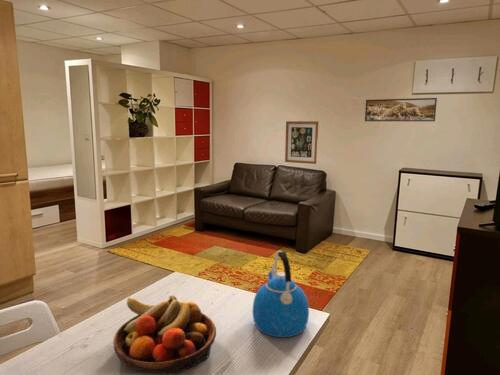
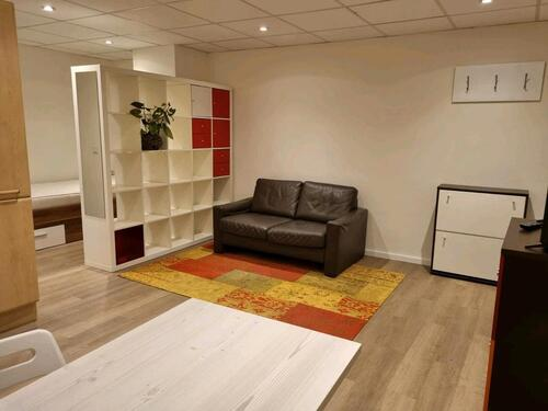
- fruit bowl (164, 328)
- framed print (399, 110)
- wall art (301, 142)
- kettle (279, 285)
